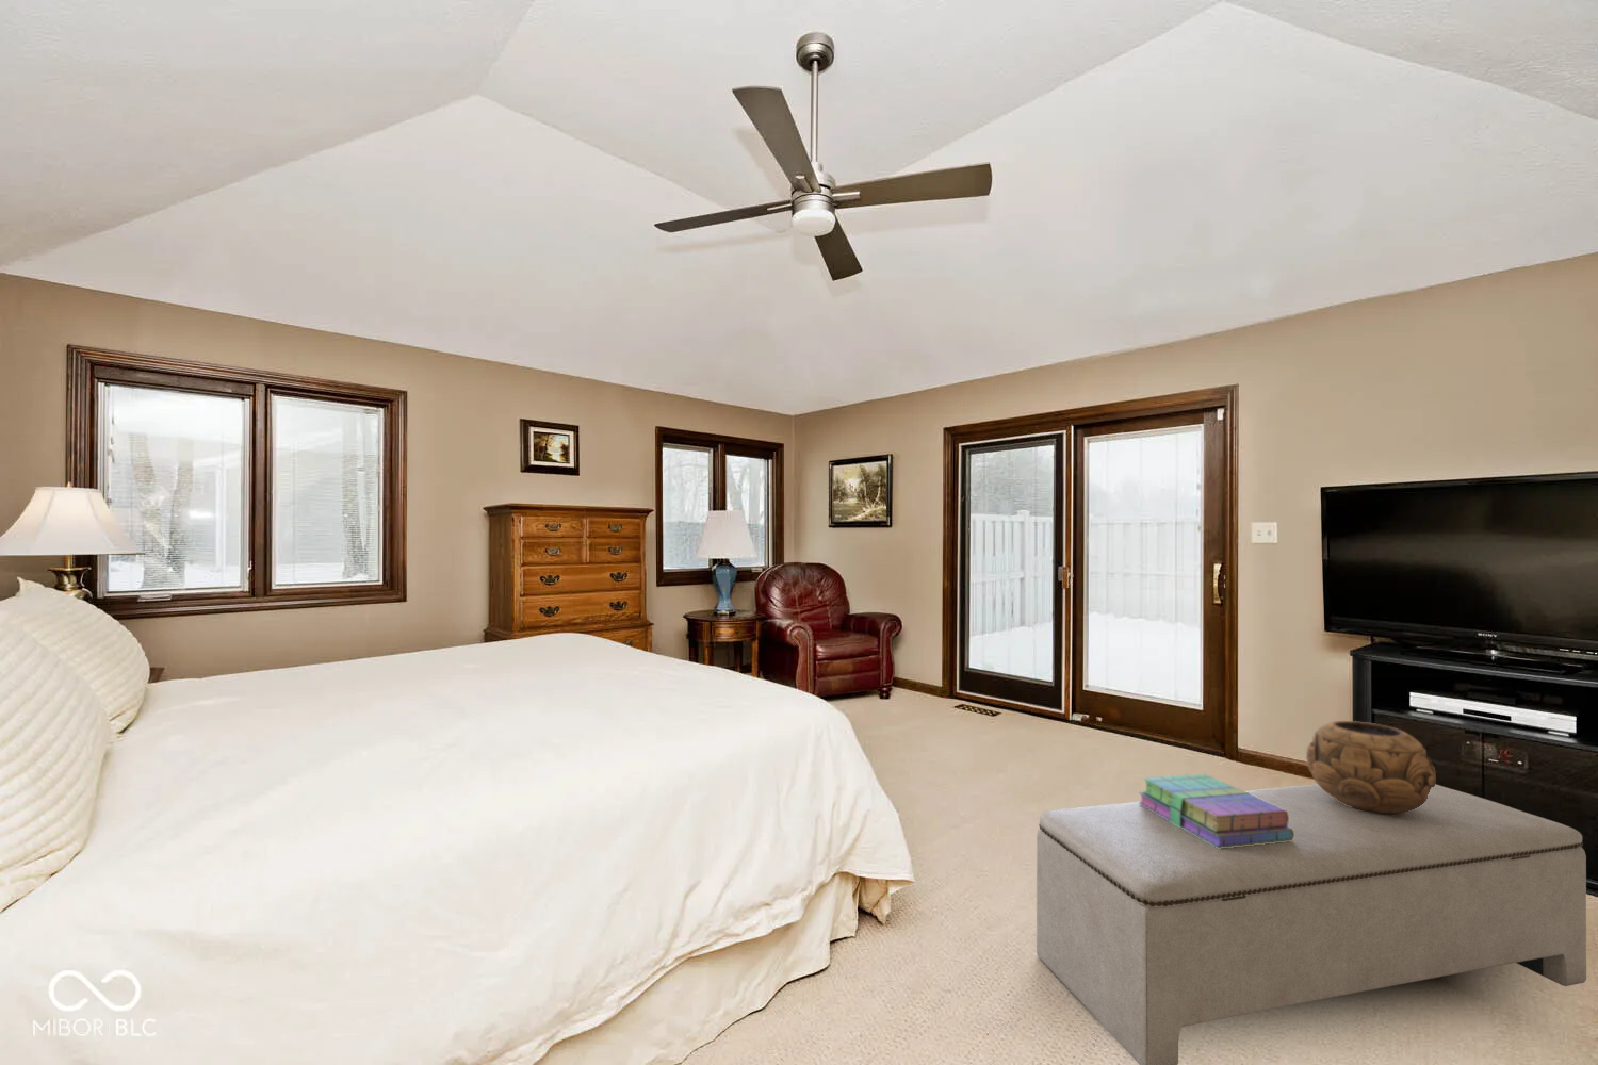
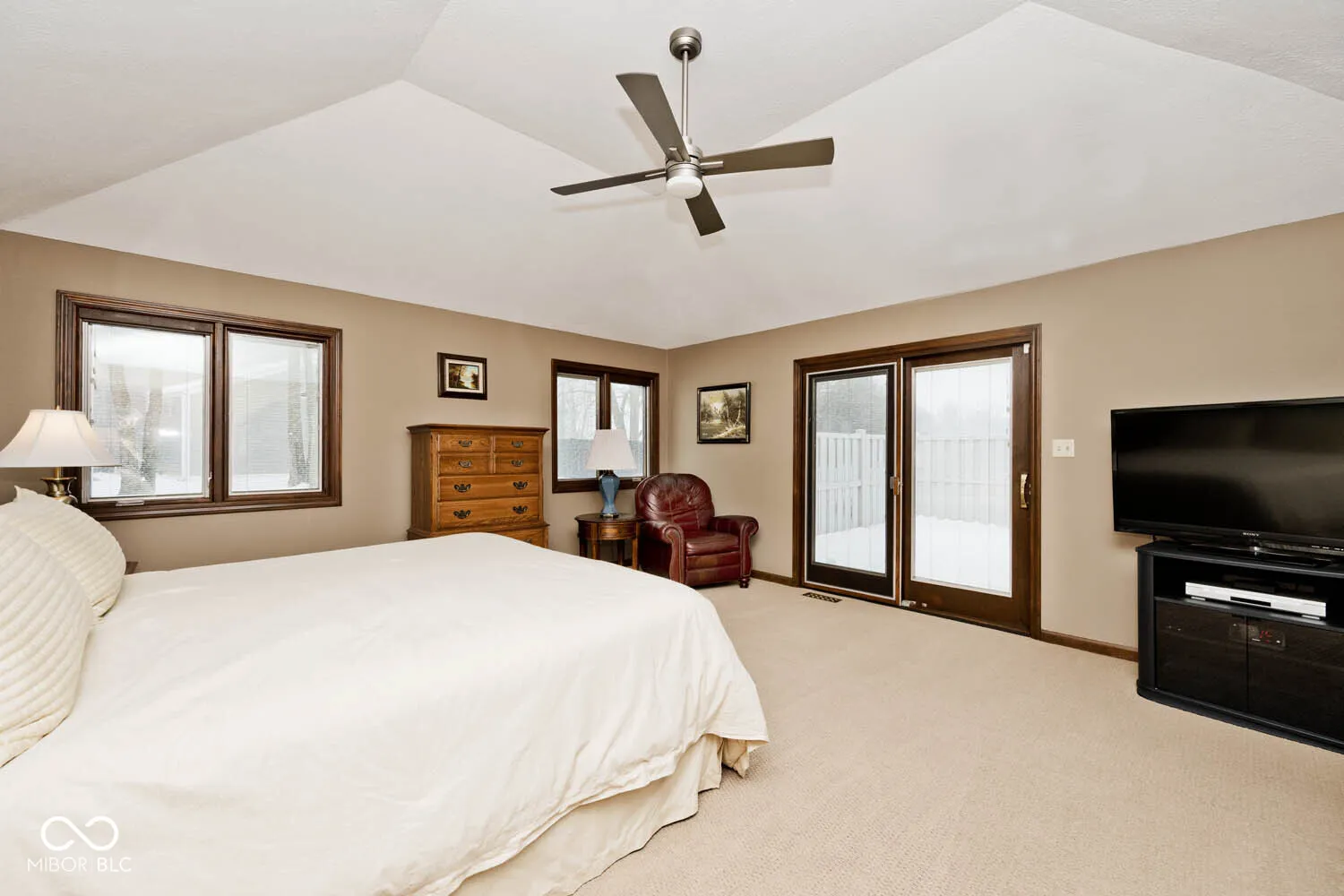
- bench (1303, 891)
- decorative bowl (1367, 764)
- books (1210, 806)
